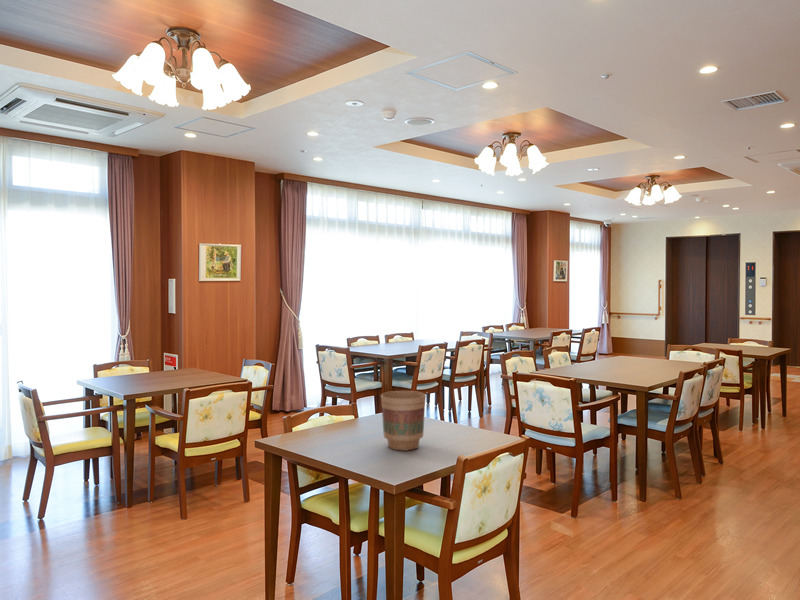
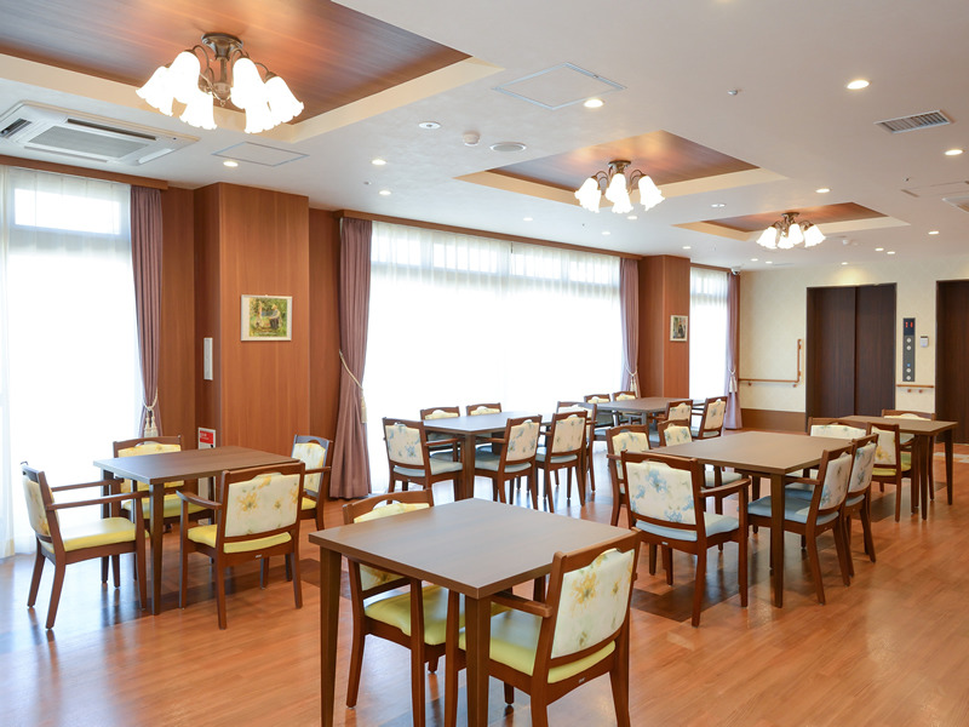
- flower pot (403, 420)
